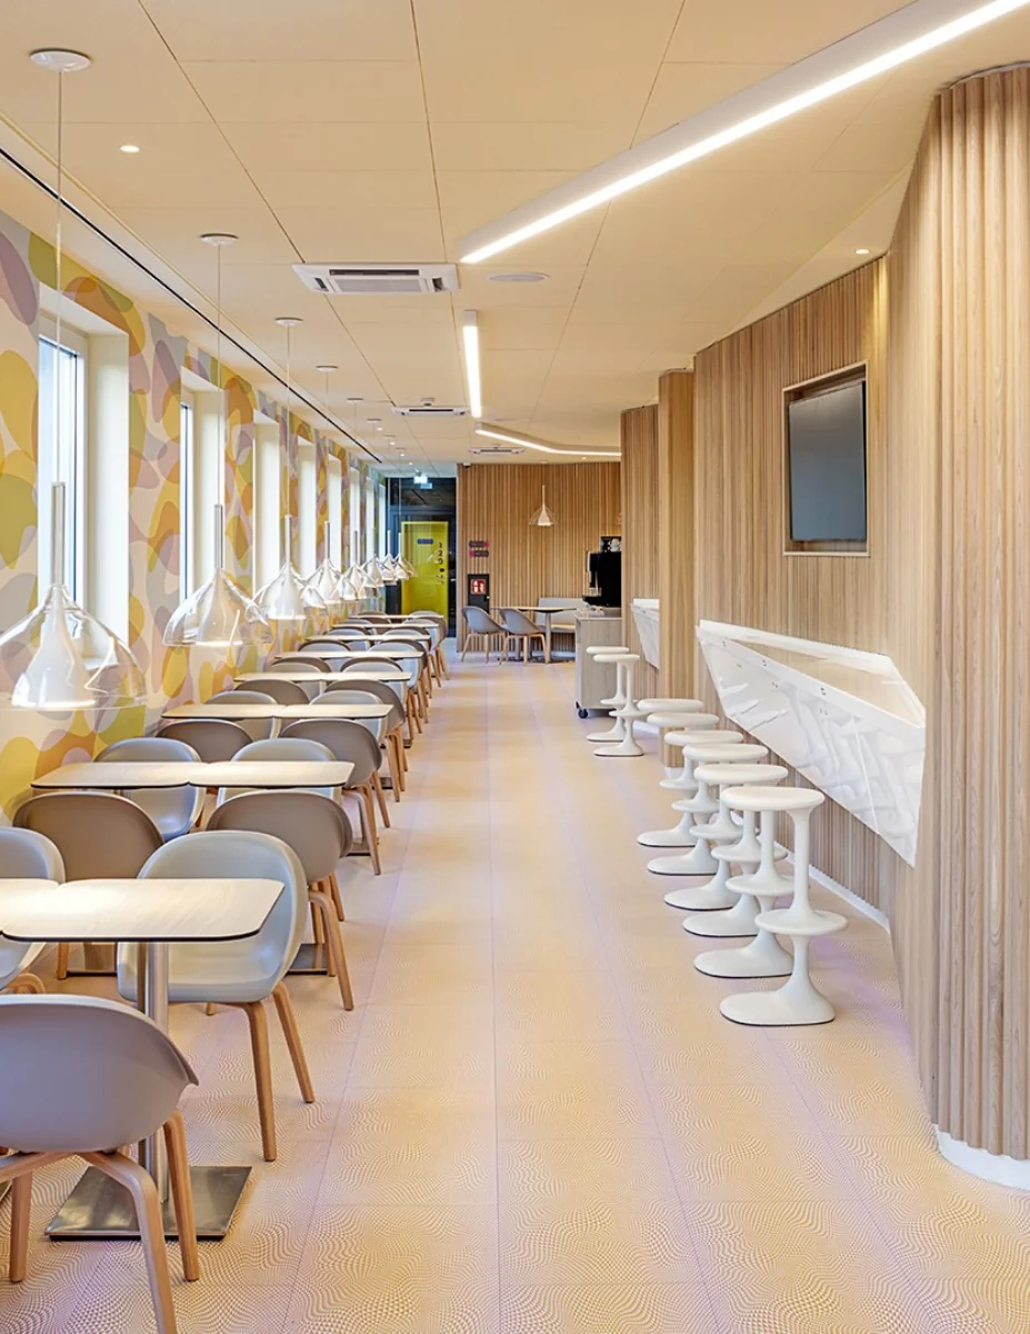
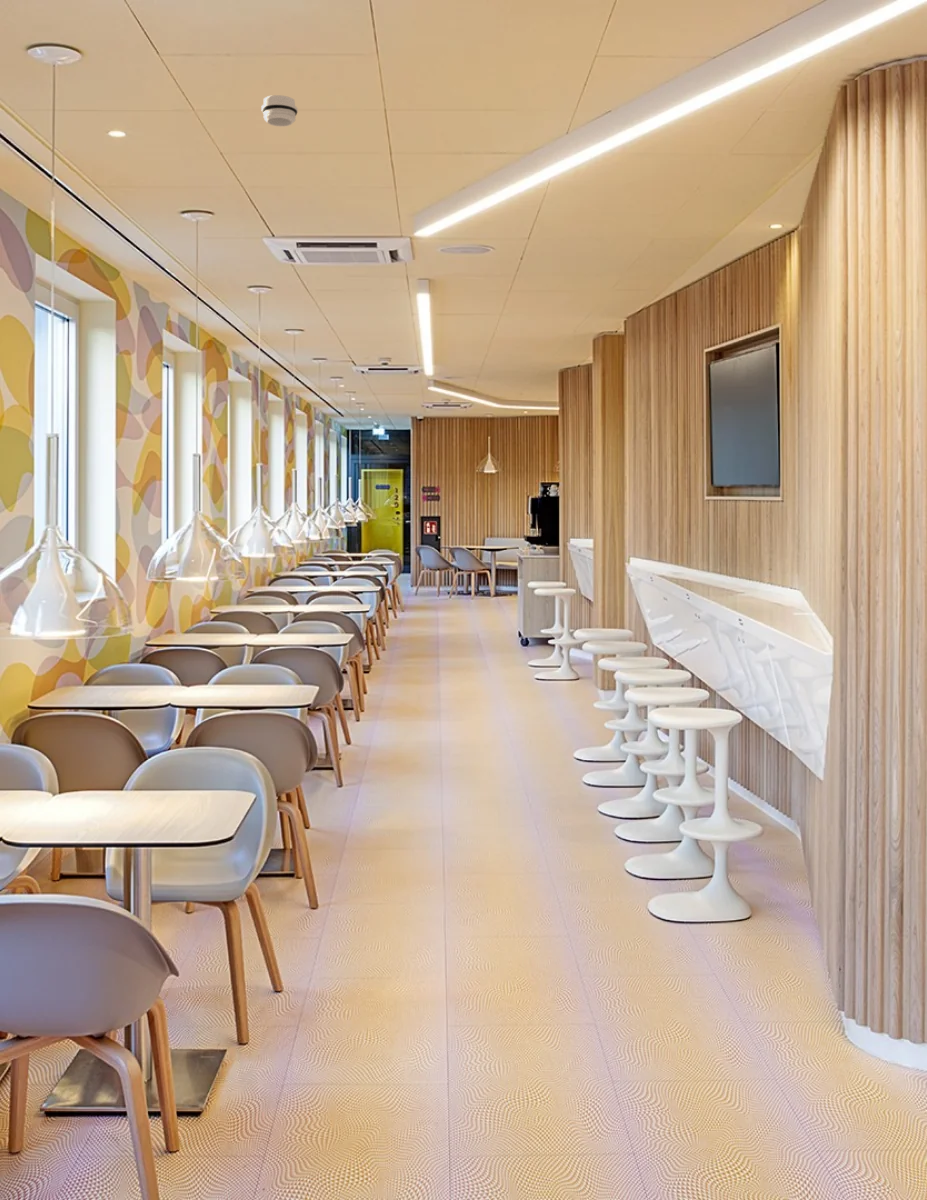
+ smoke detector (279, 111)
